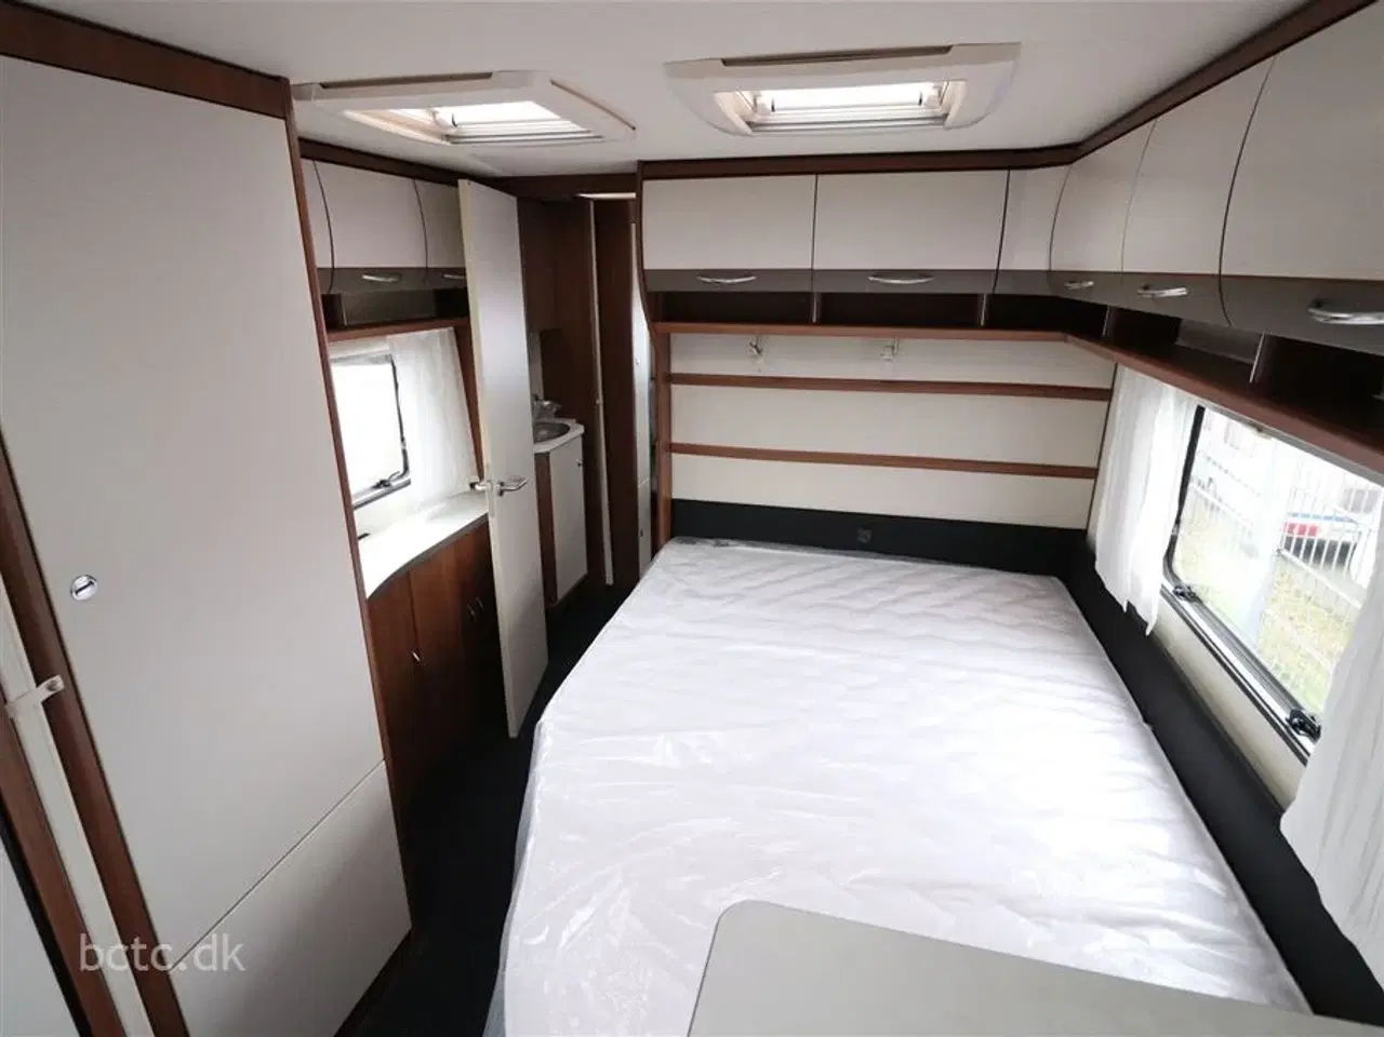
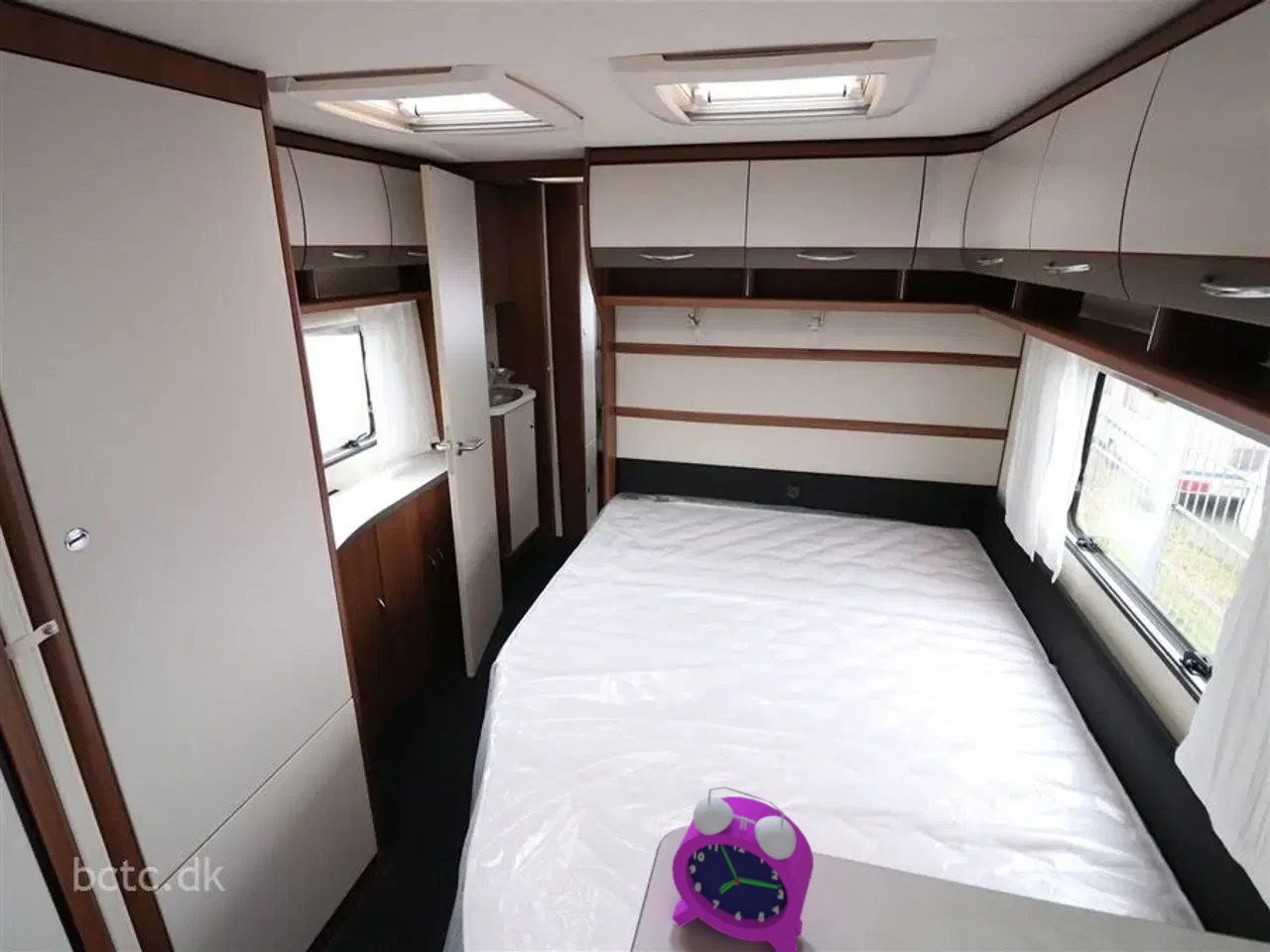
+ alarm clock (742, 858)
